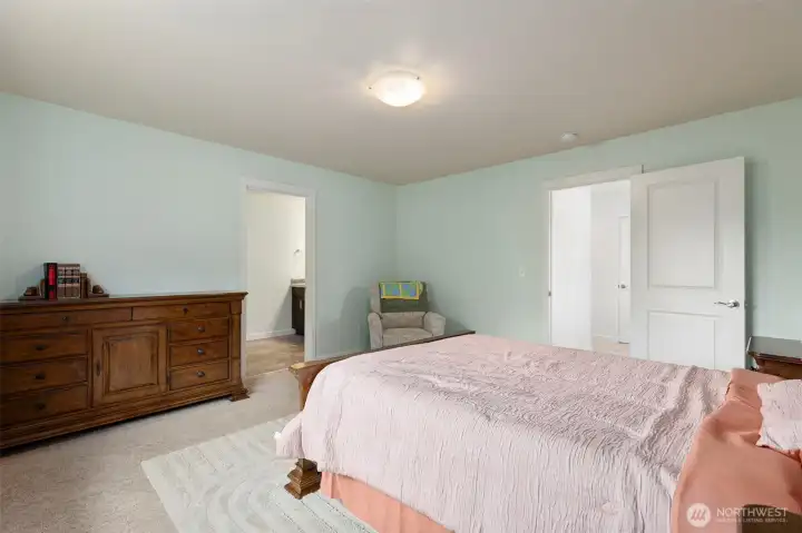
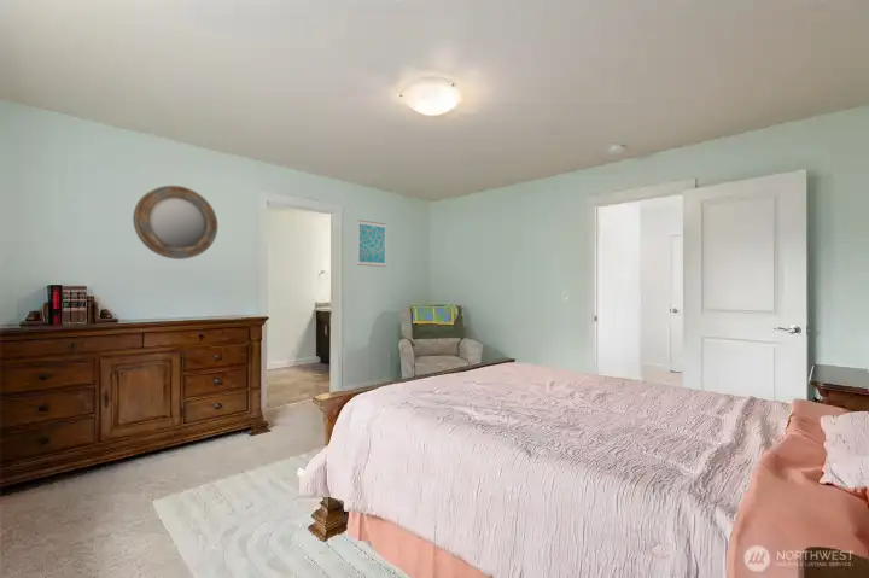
+ wall art (372, 244)
+ home mirror (177, 222)
